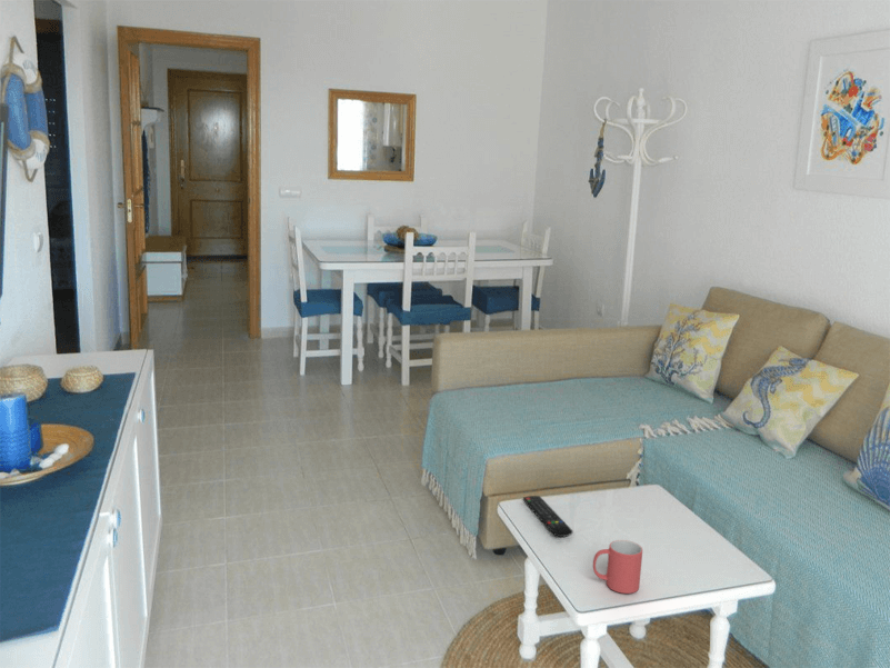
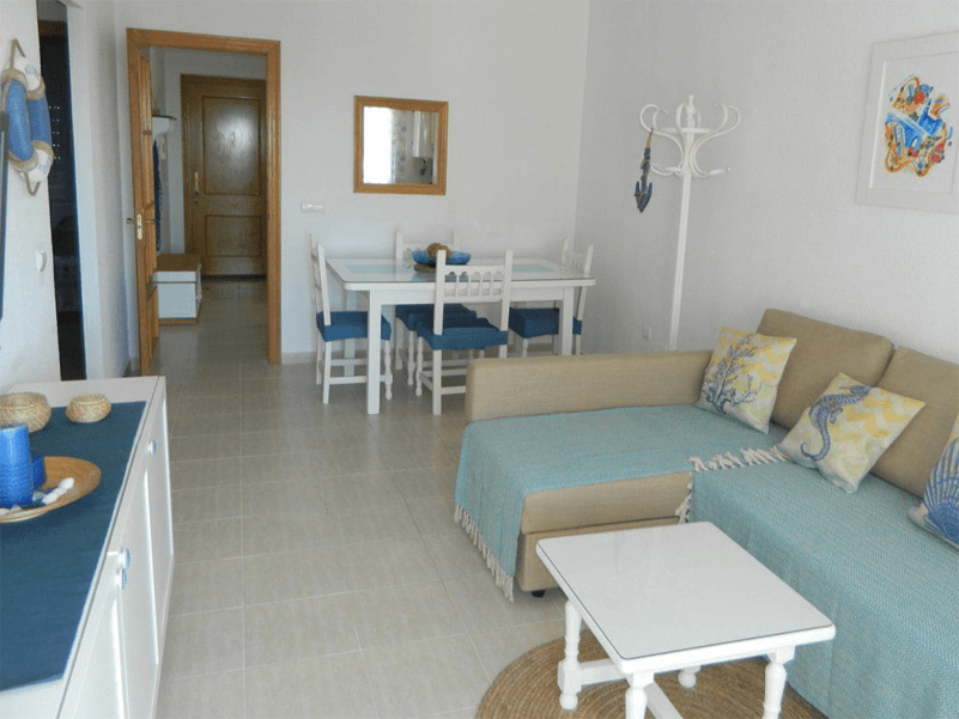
- mug (617, 566)
- remote control (546, 515)
